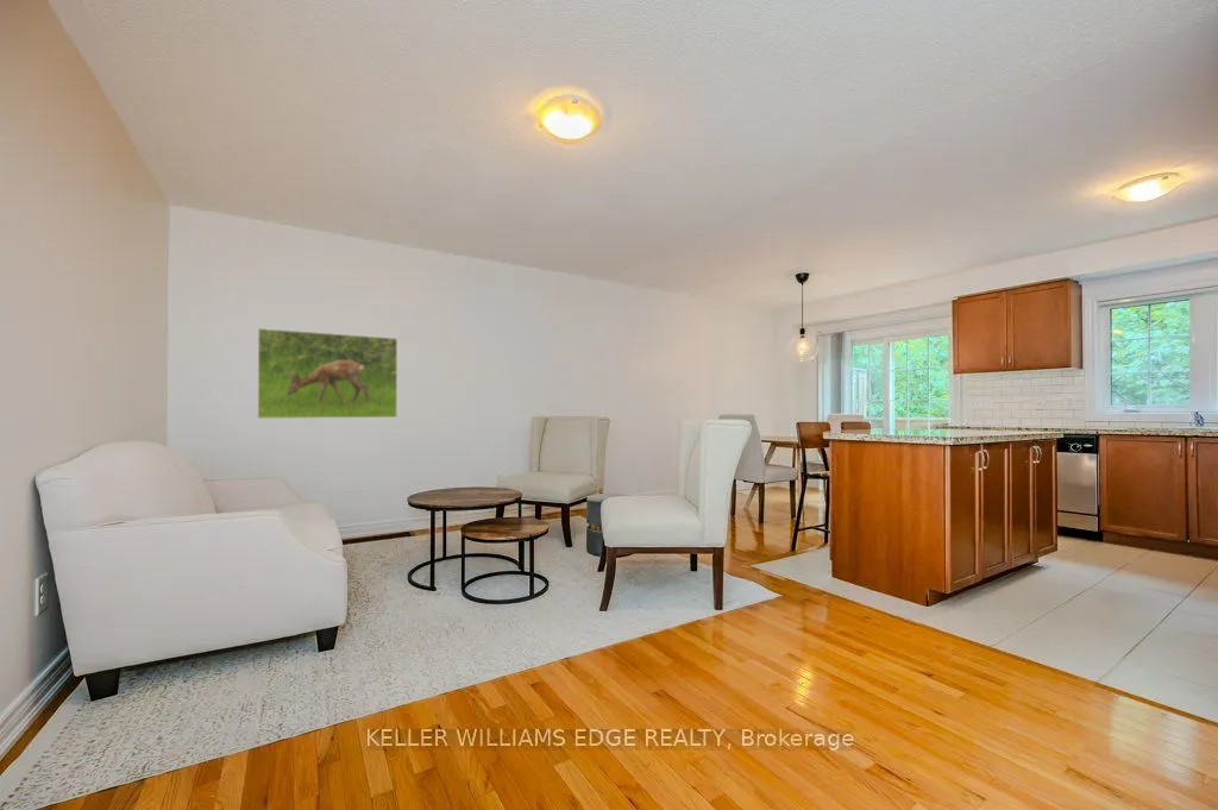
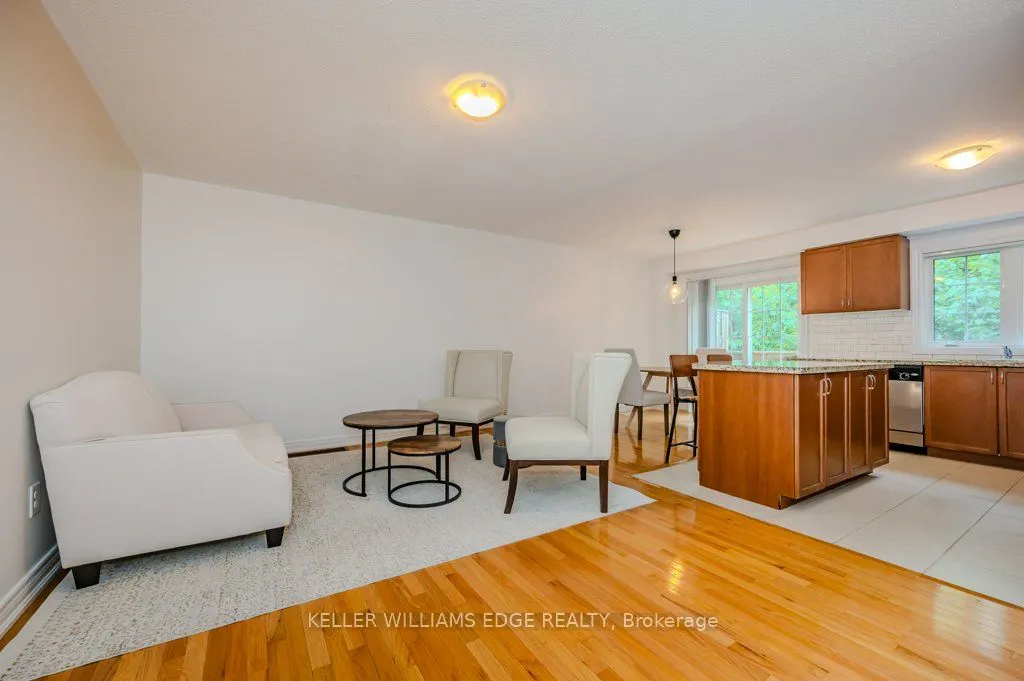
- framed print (331, 375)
